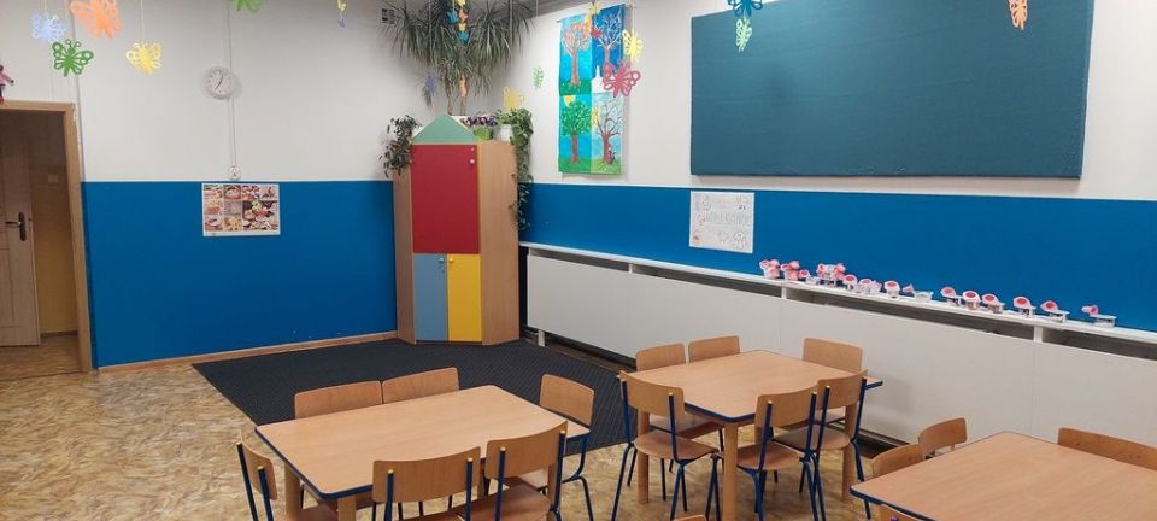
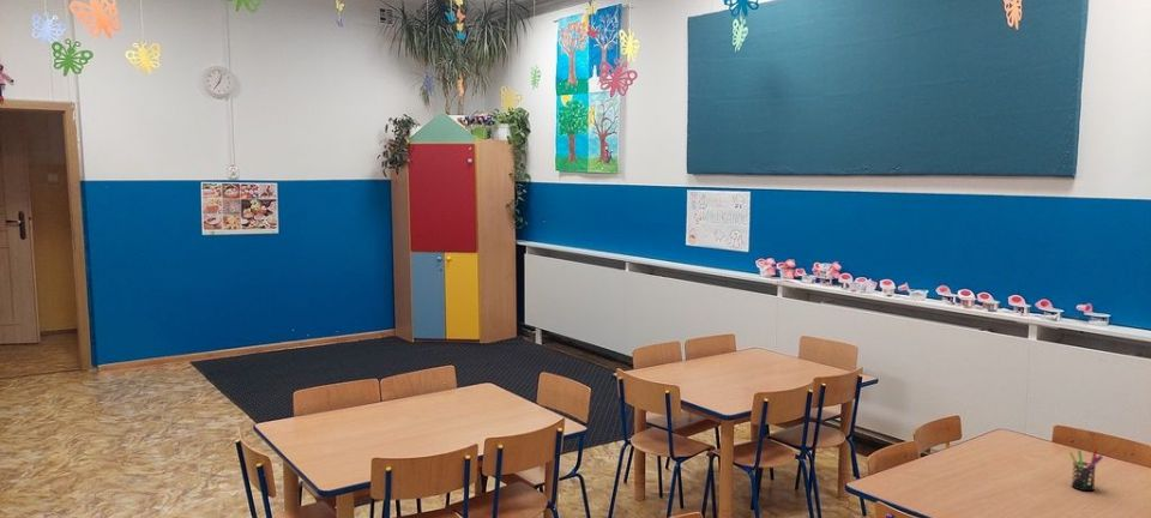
+ pen holder (1084, 468)
